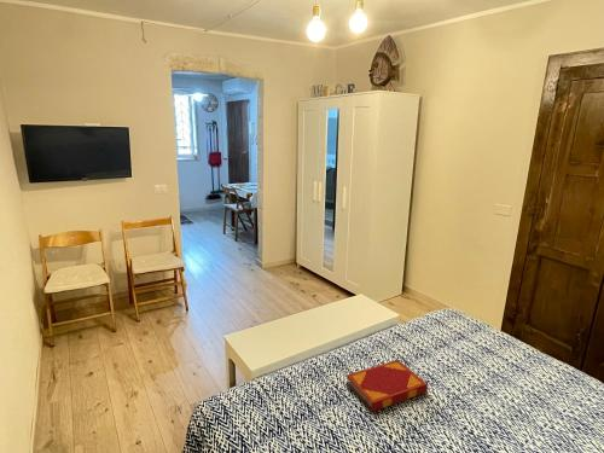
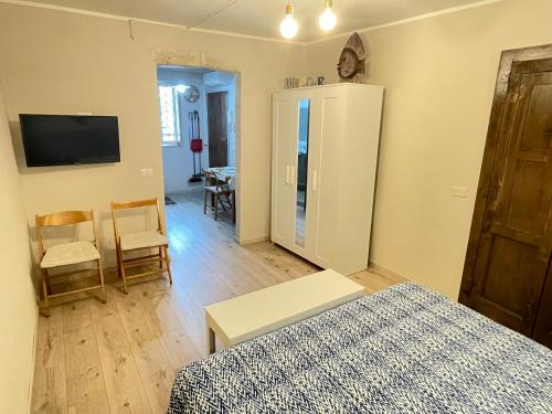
- hardback book (385, 383)
